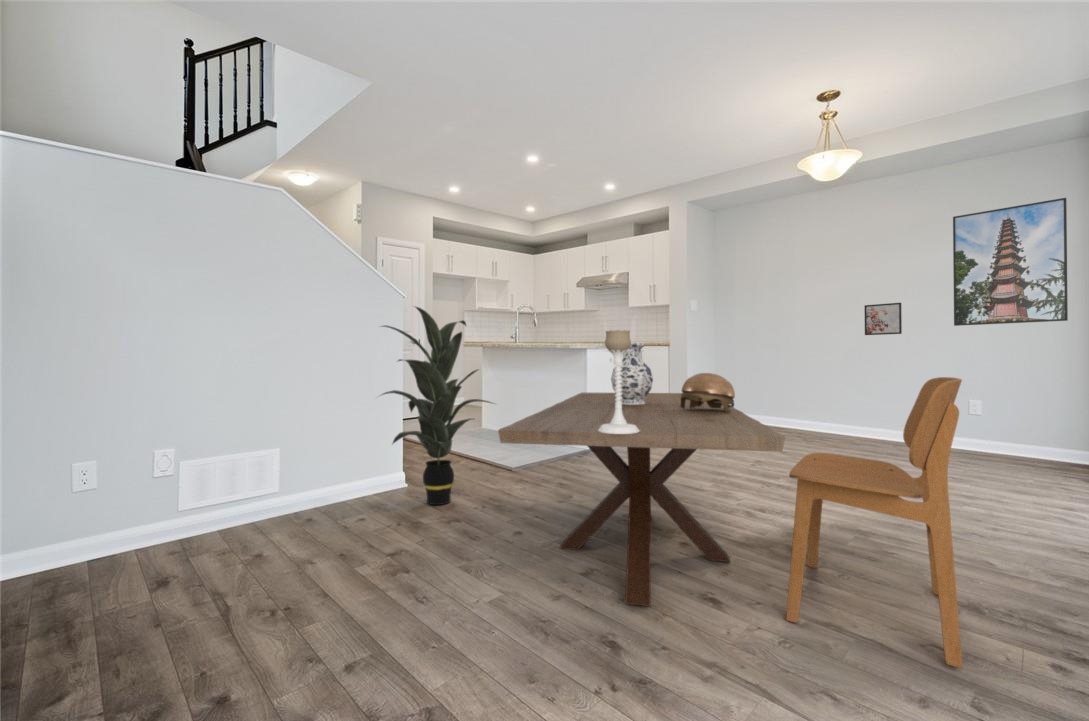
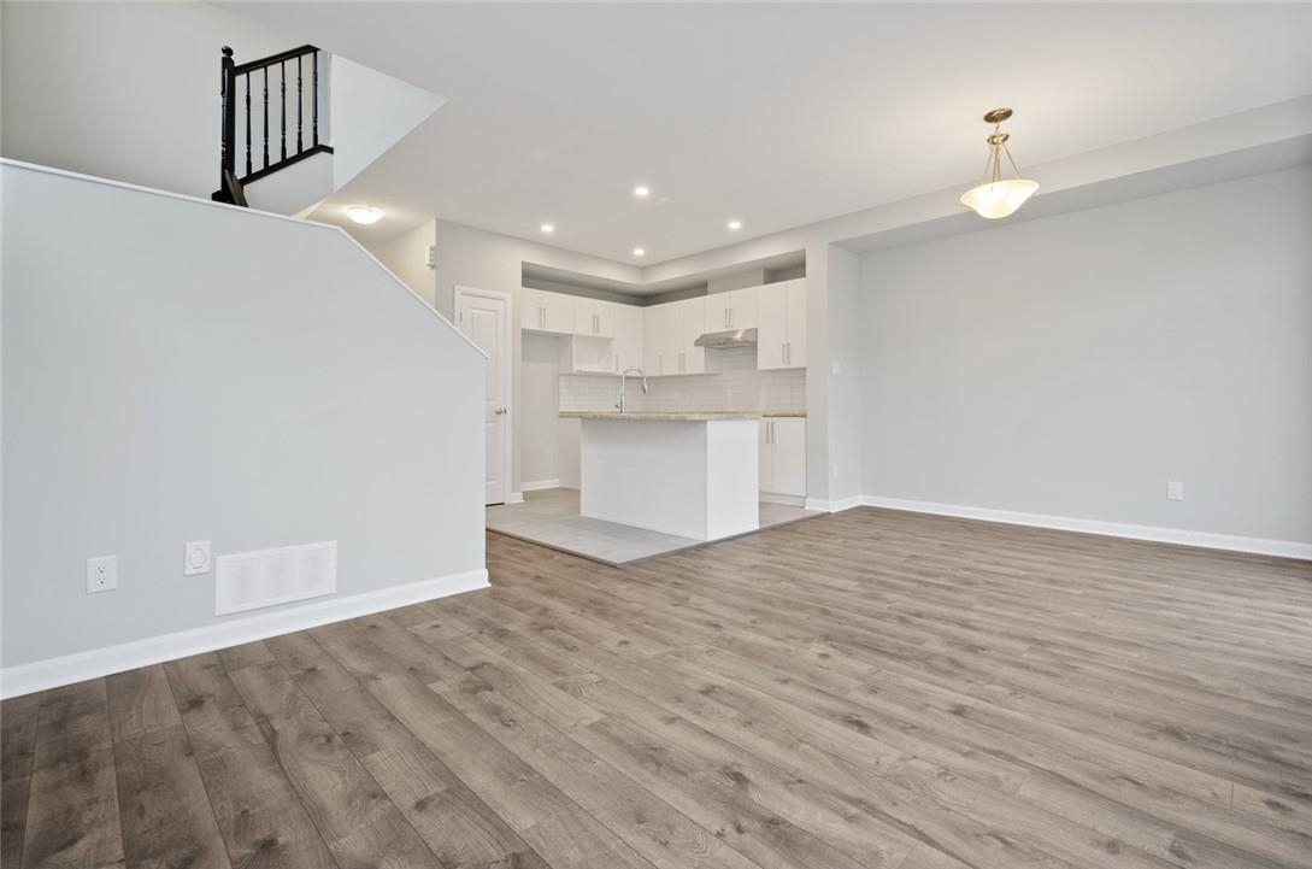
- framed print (1006, 265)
- dining table (640, 478)
- dining chair (868, 492)
- candle holder (618, 380)
- decorative bowl (707, 391)
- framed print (882, 319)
- indoor plant (429, 404)
- vase (631, 372)
